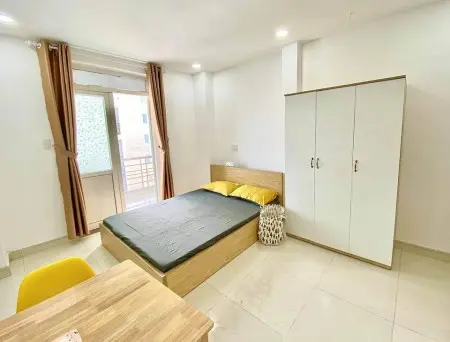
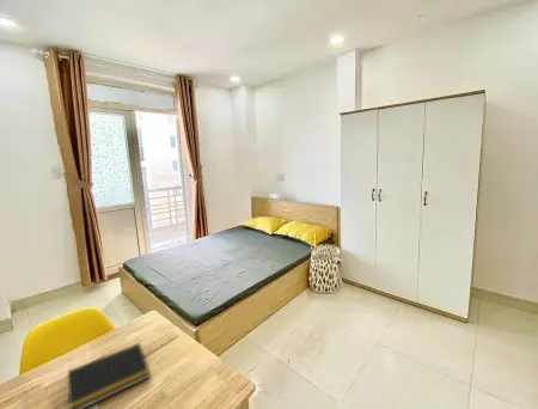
+ notepad (109, 373)
